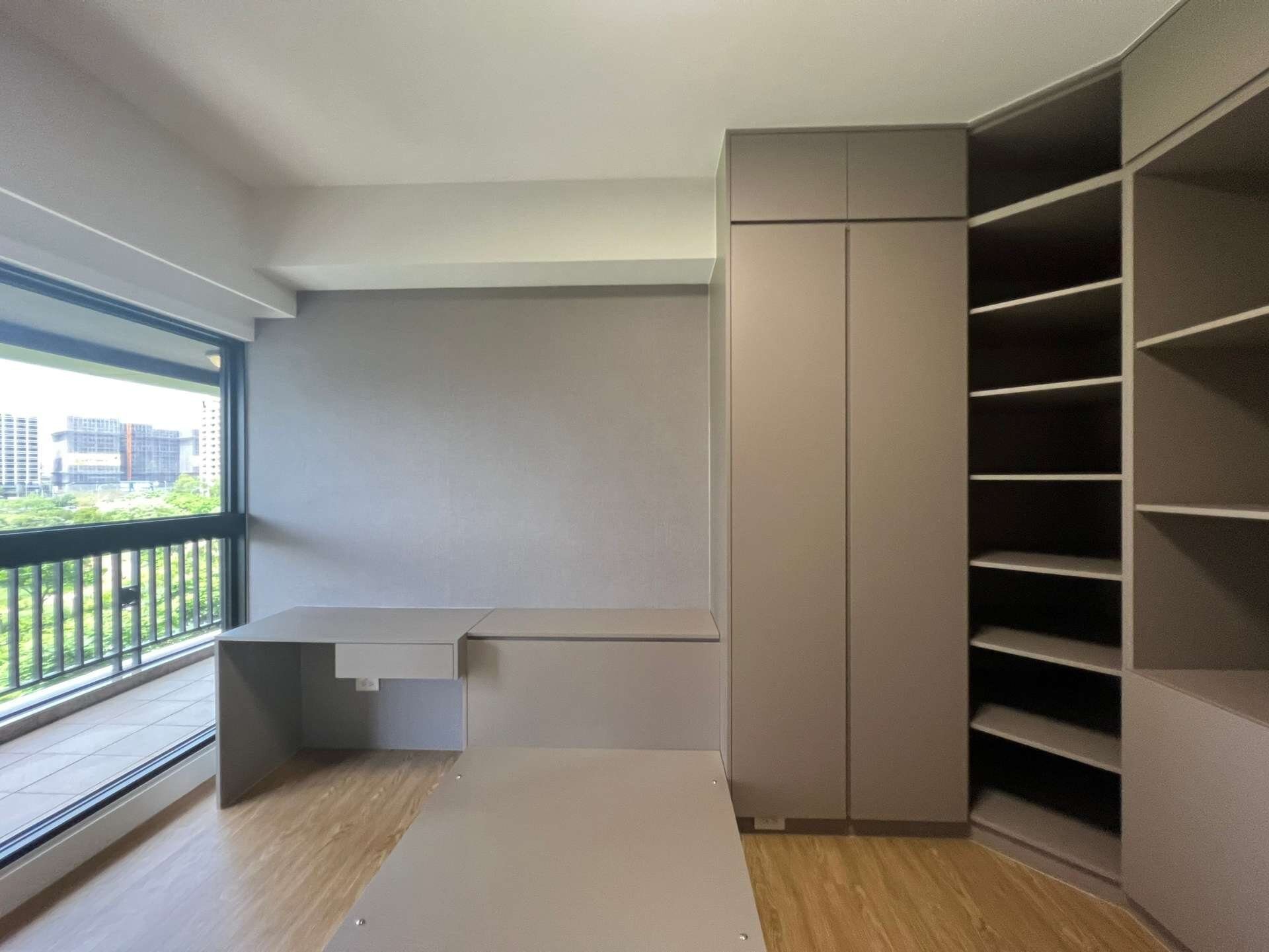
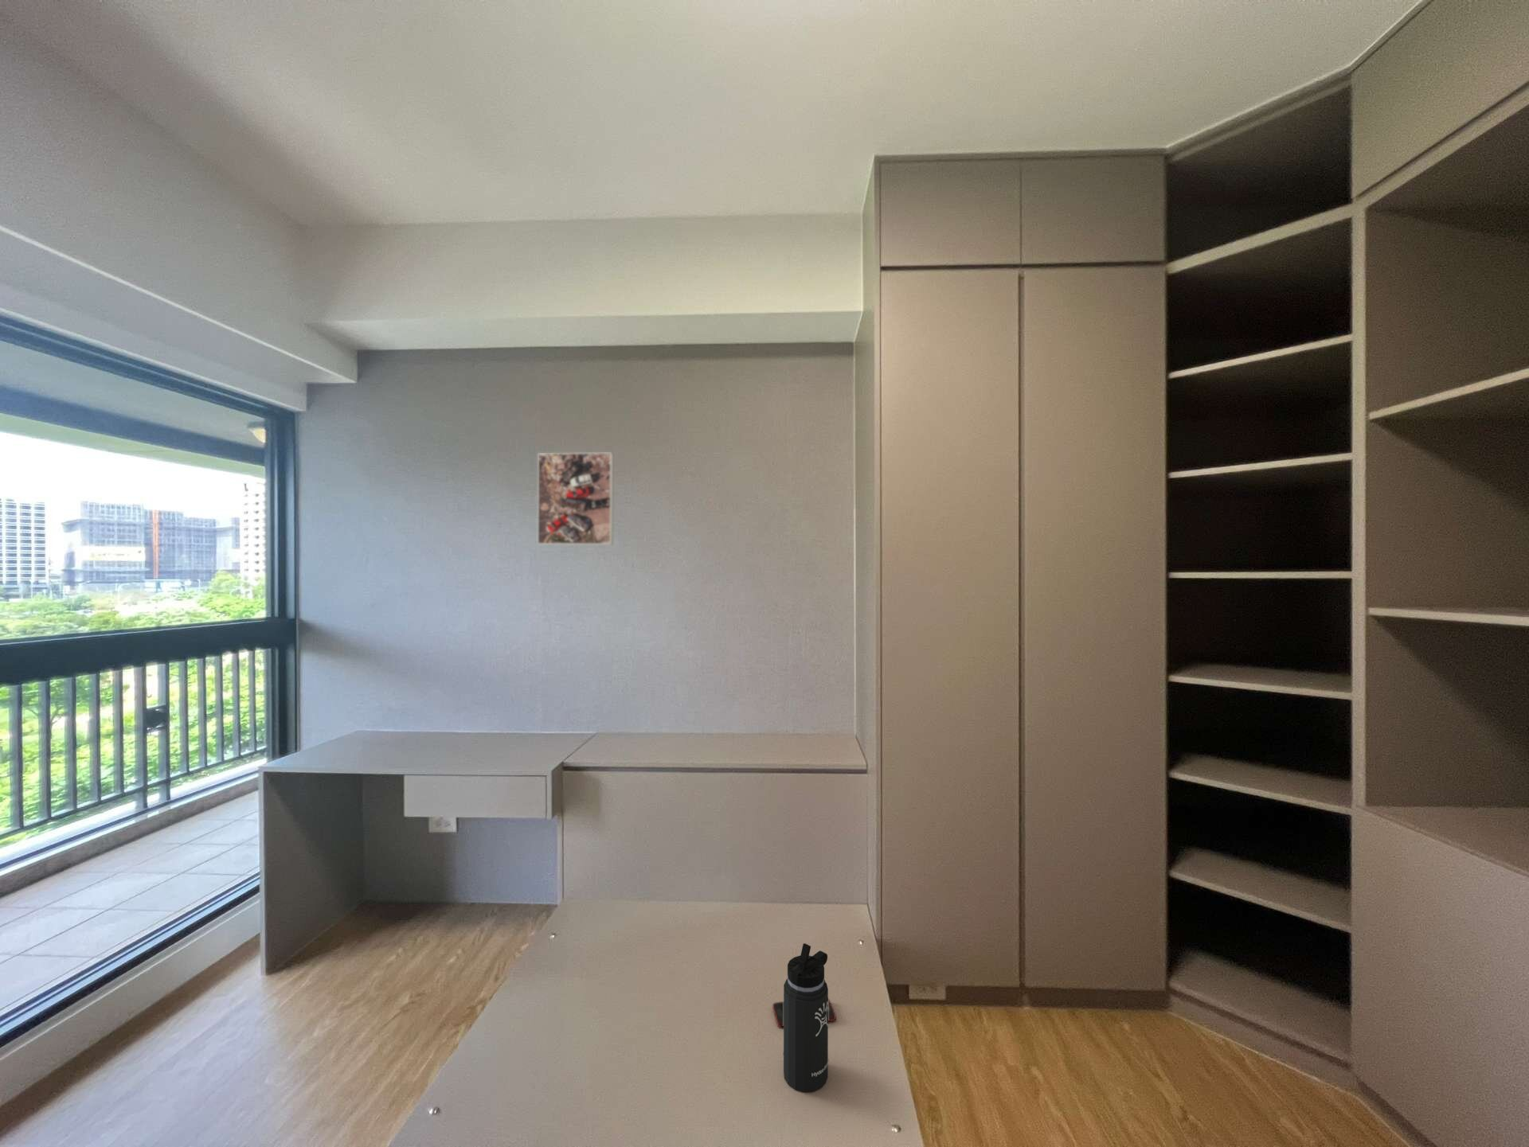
+ thermos bottle (808, 1007)
+ cell phone (783, 1012)
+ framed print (575, 499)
